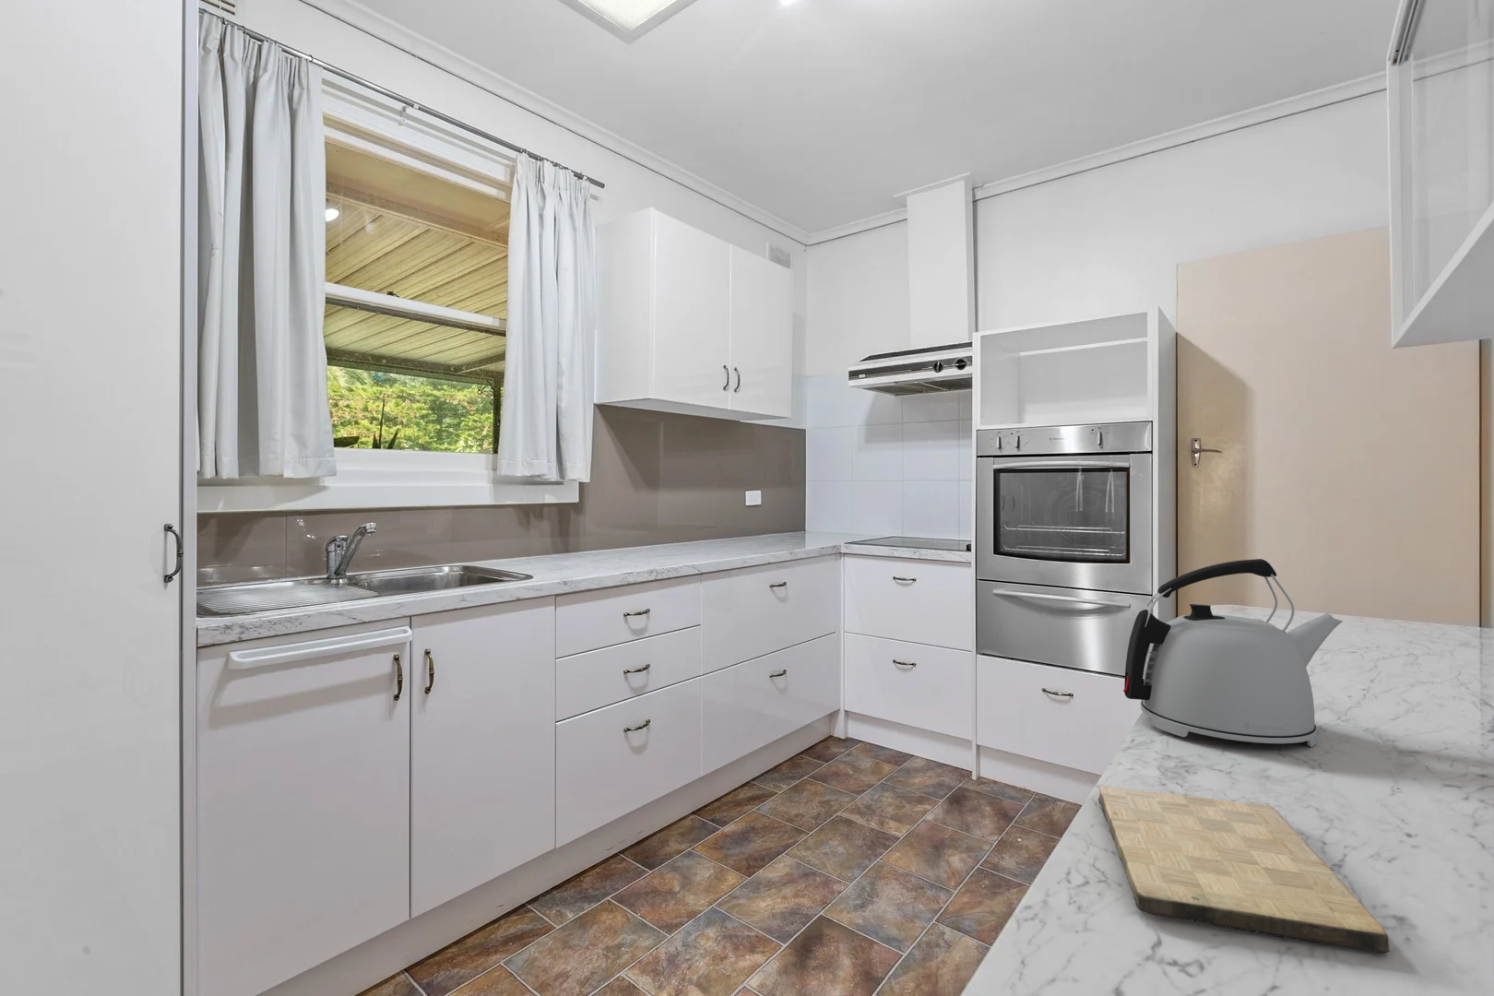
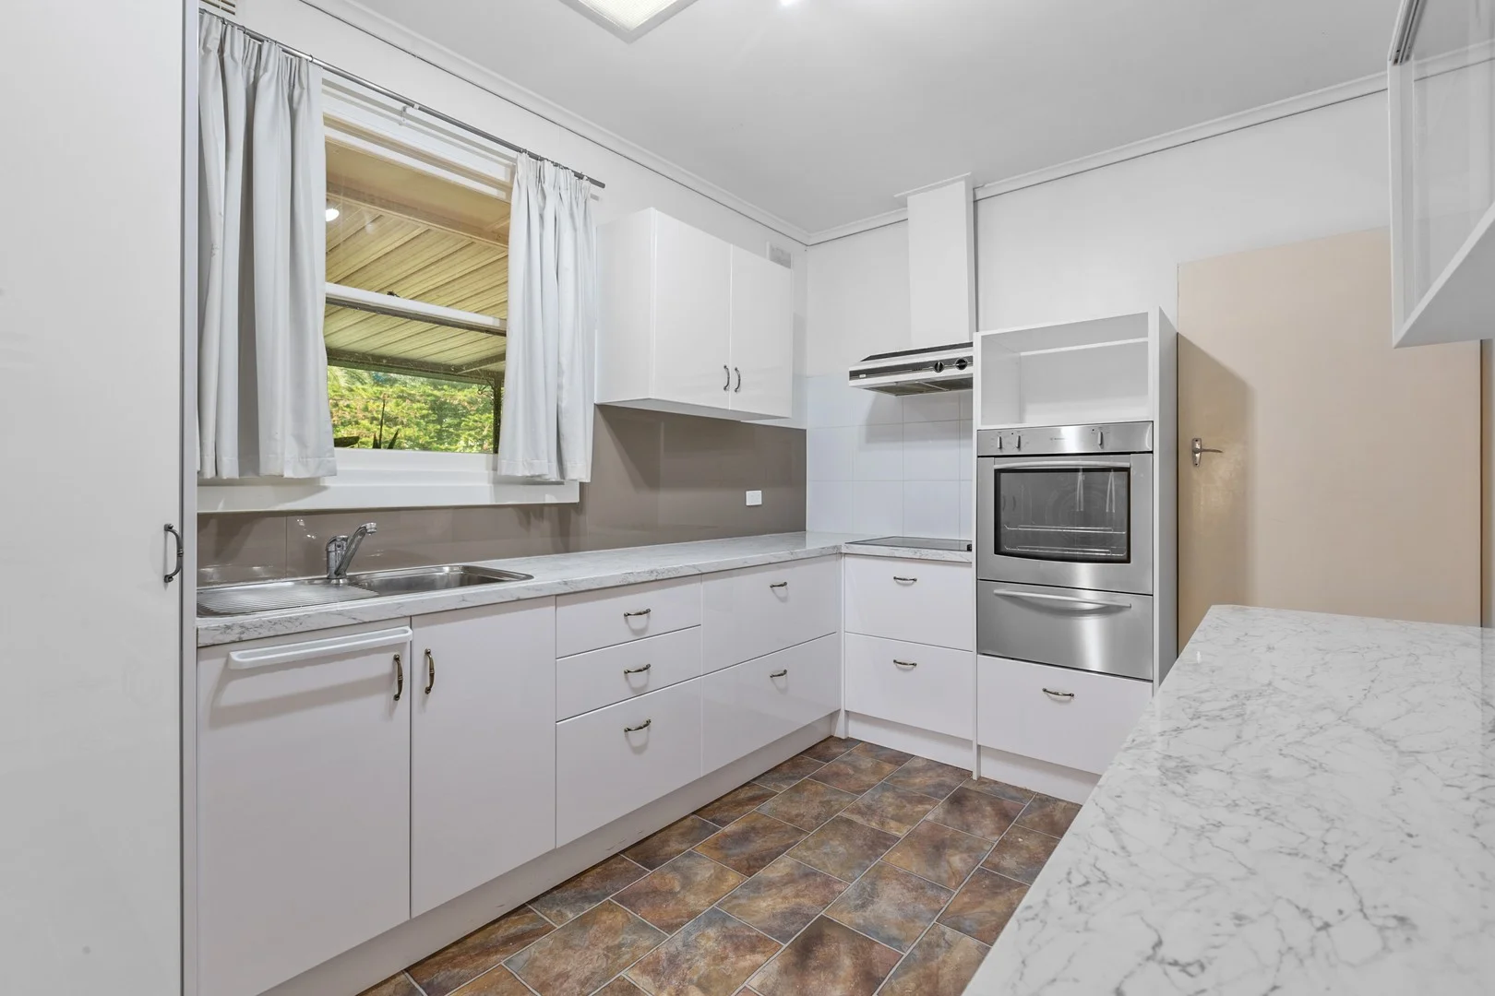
- kettle (1228, 641)
- cutting board (1215, 853)
